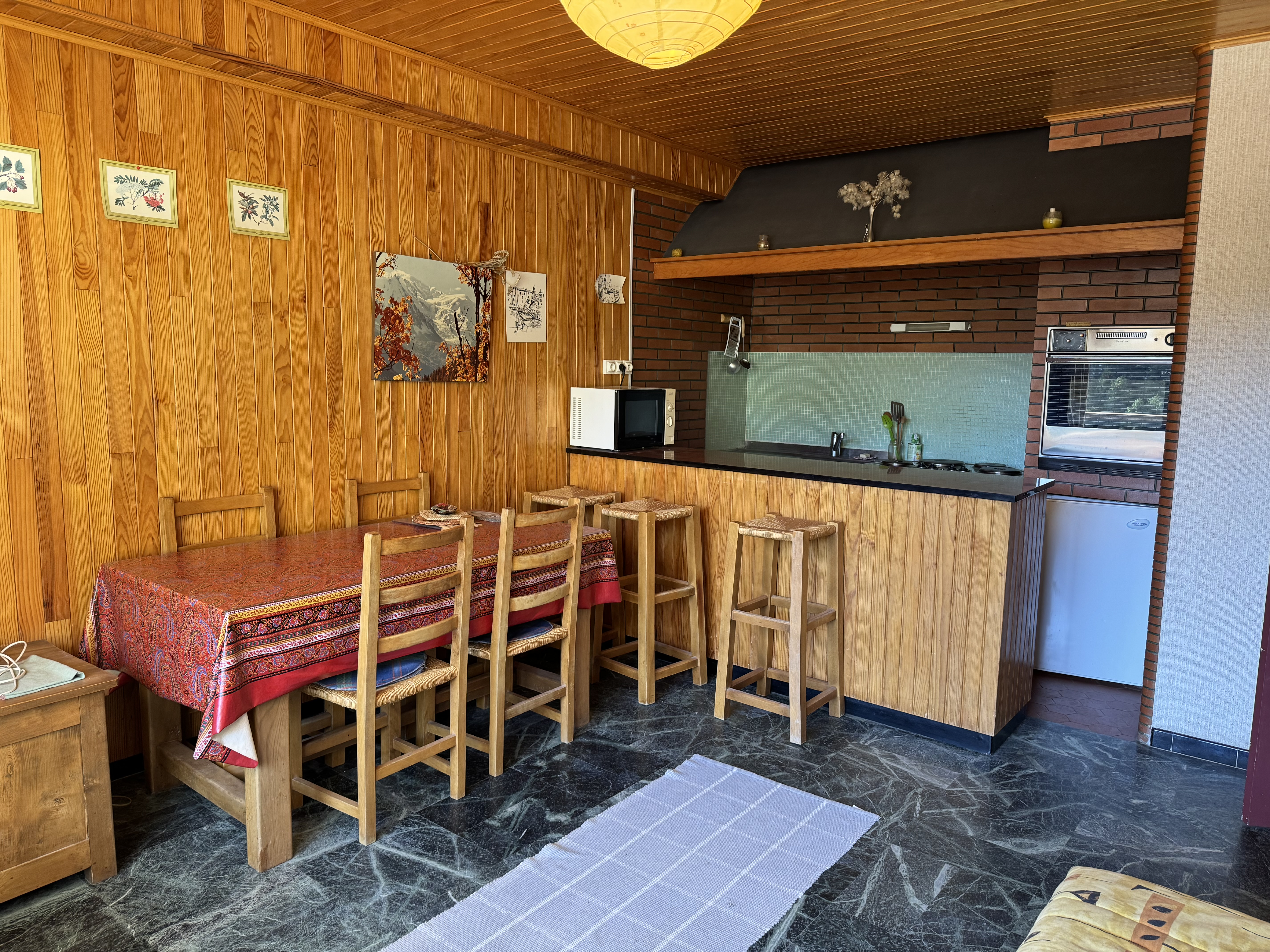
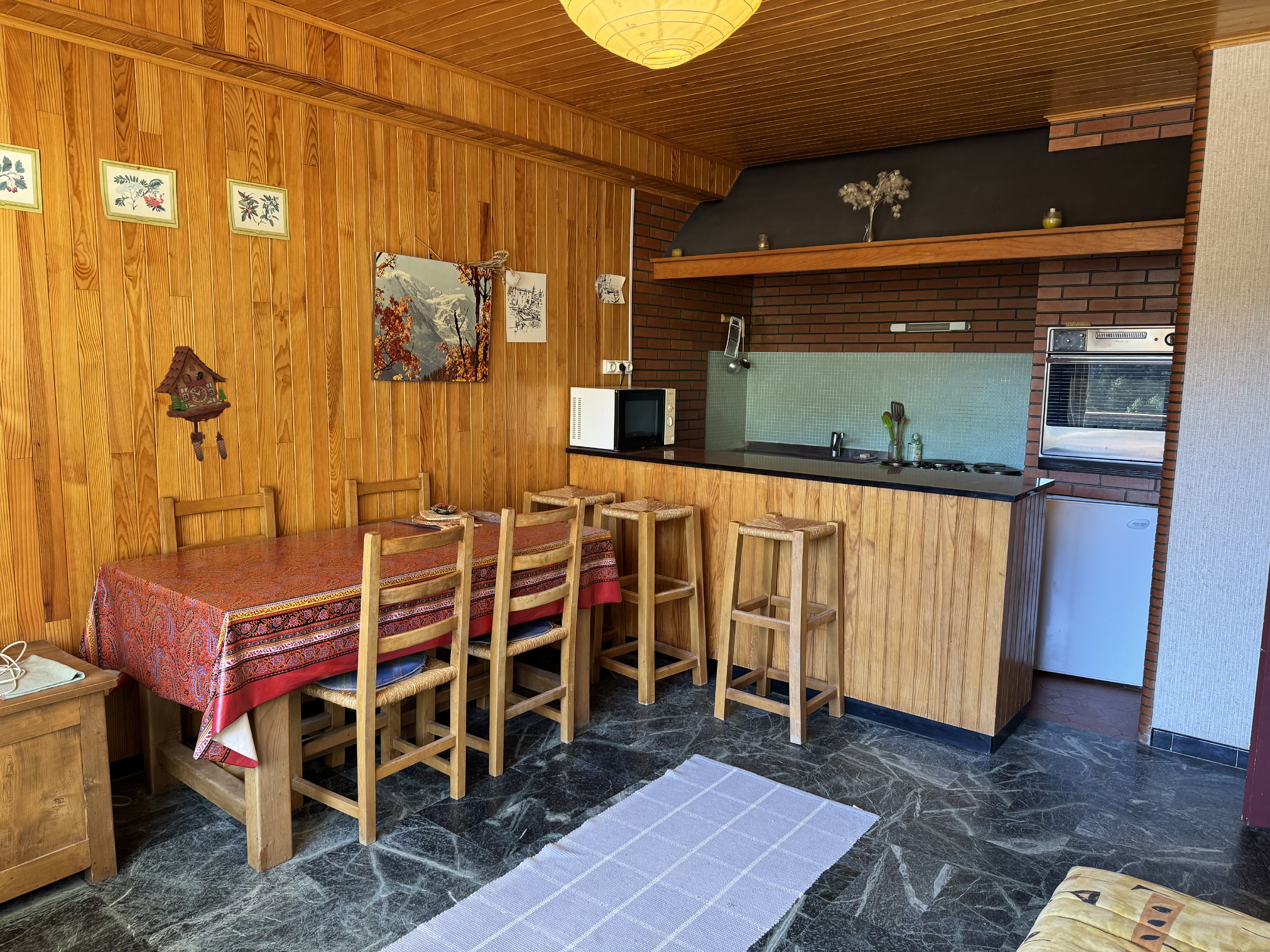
+ cuckoo clock (194, 404)
